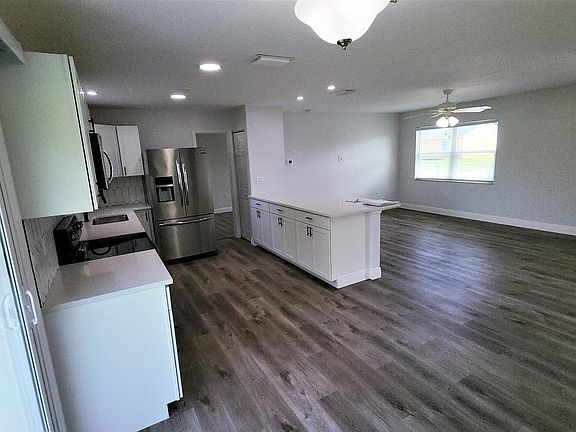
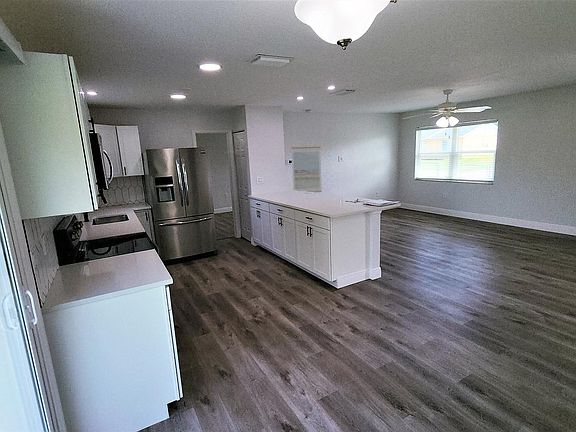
+ wall art (307, 170)
